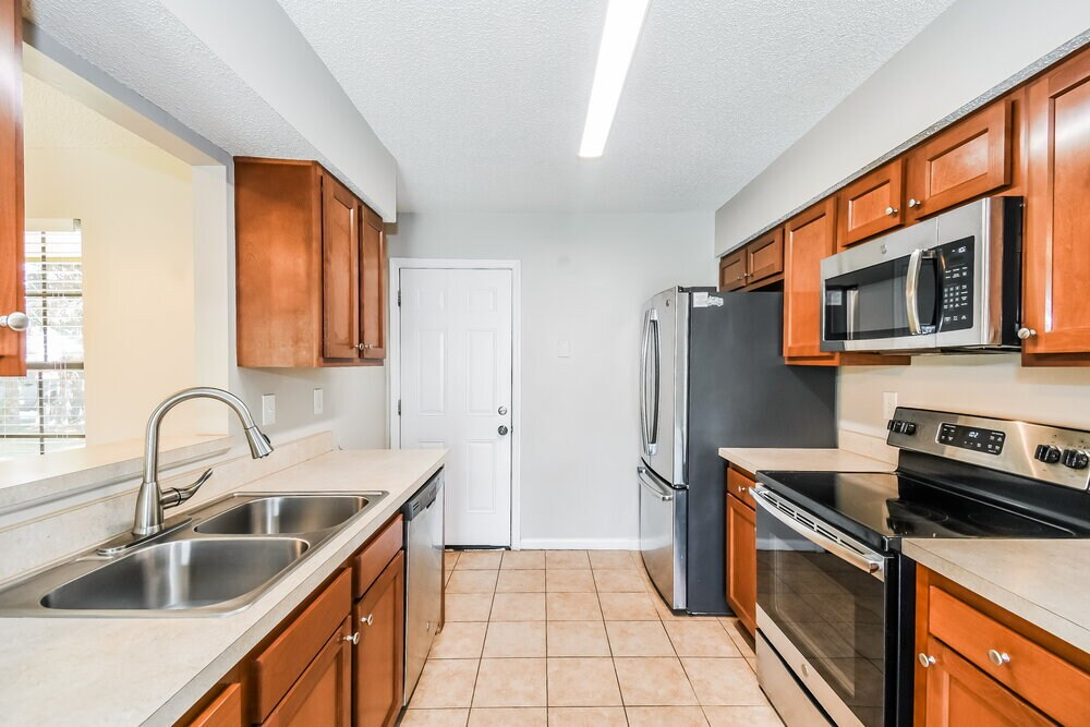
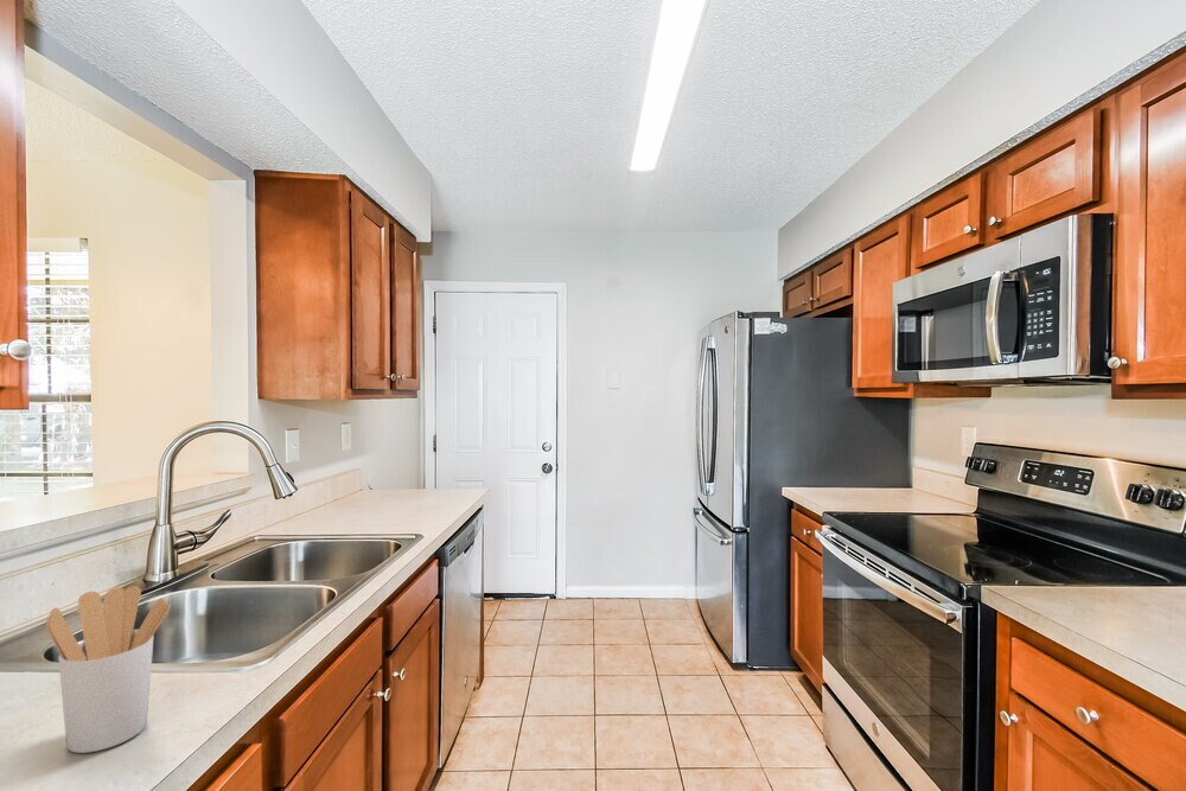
+ utensil holder (108, 659)
